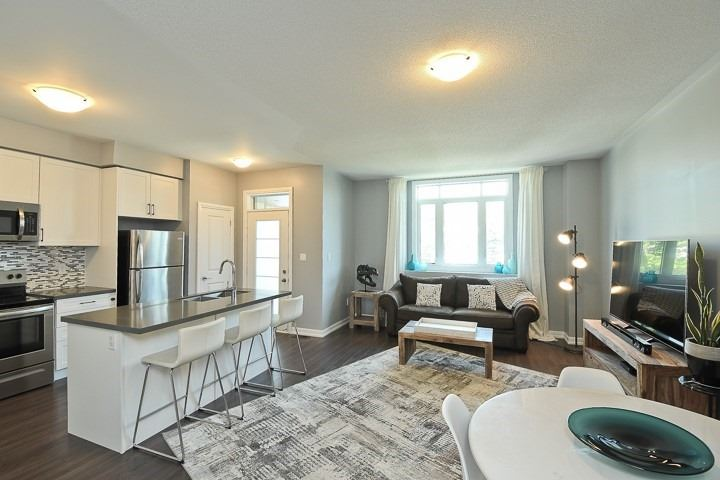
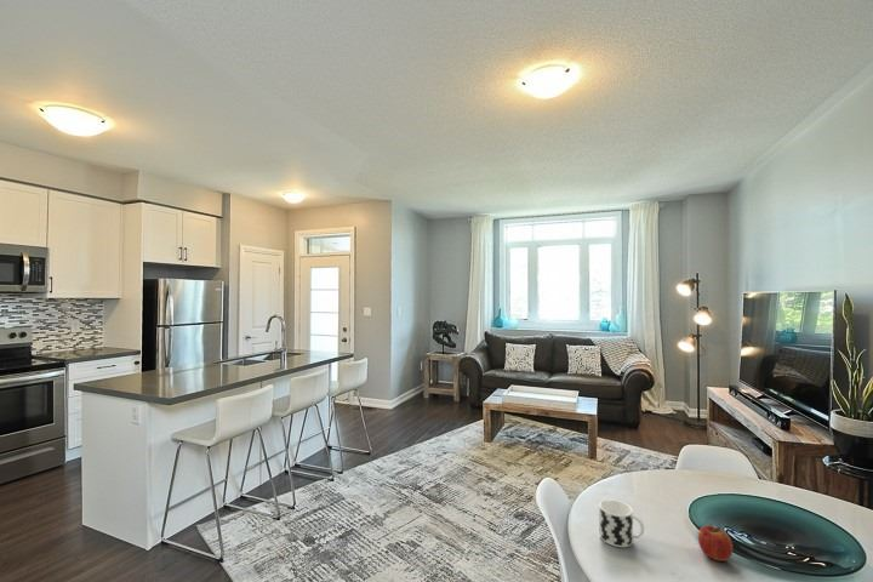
+ fruit (714, 541)
+ cup (621, 524)
